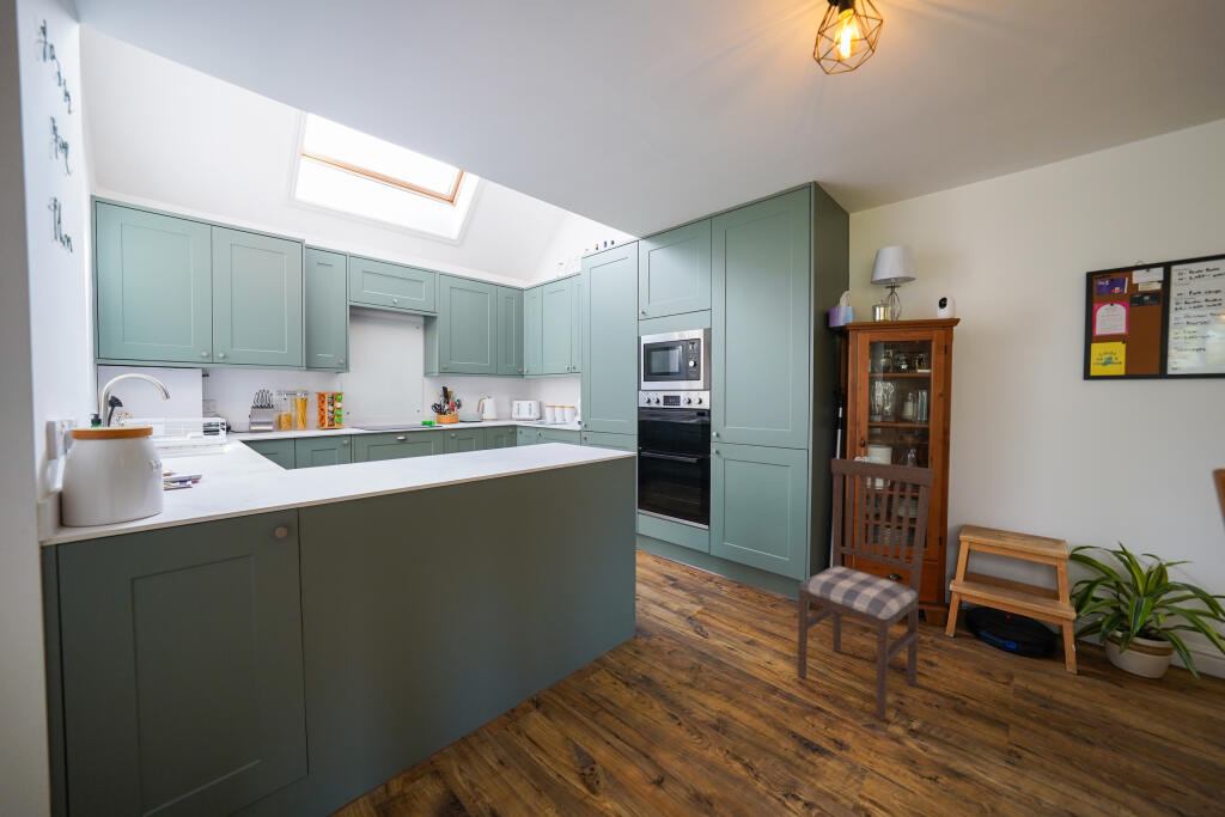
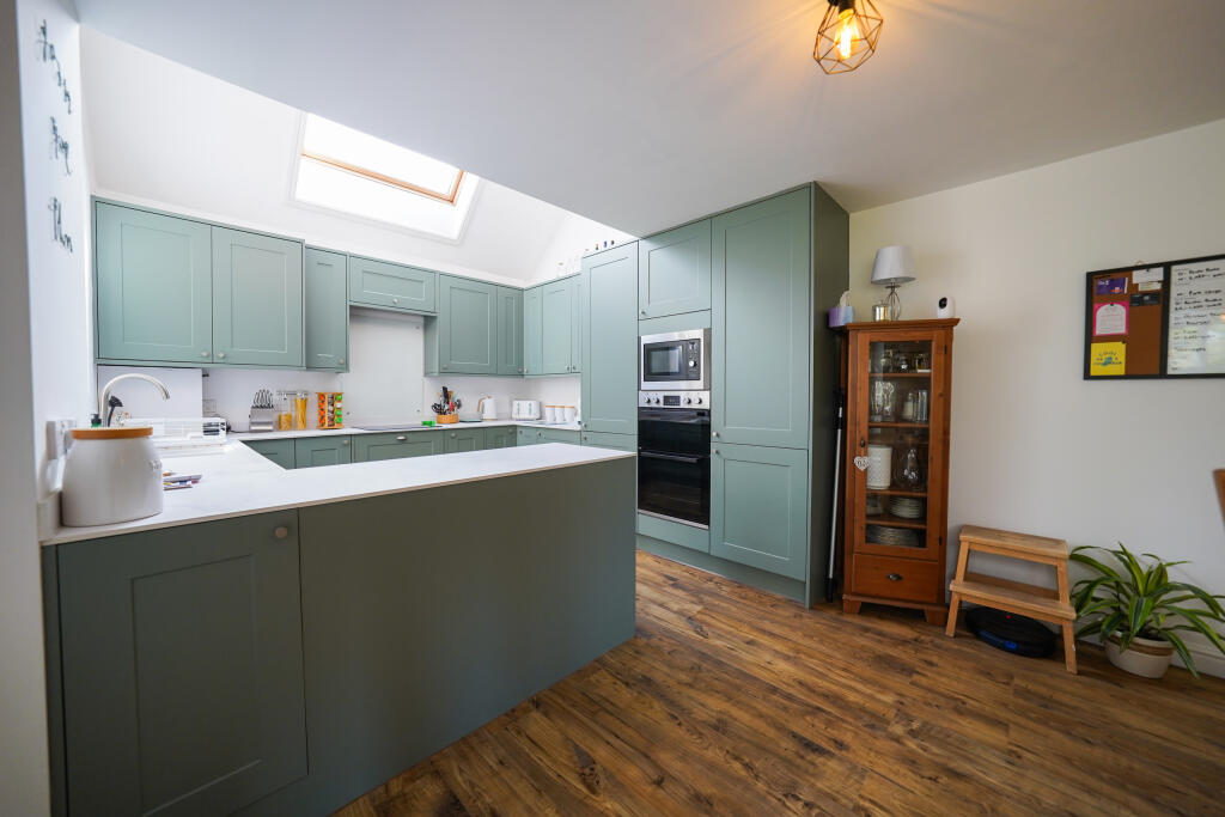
- dining chair (860, 573)
